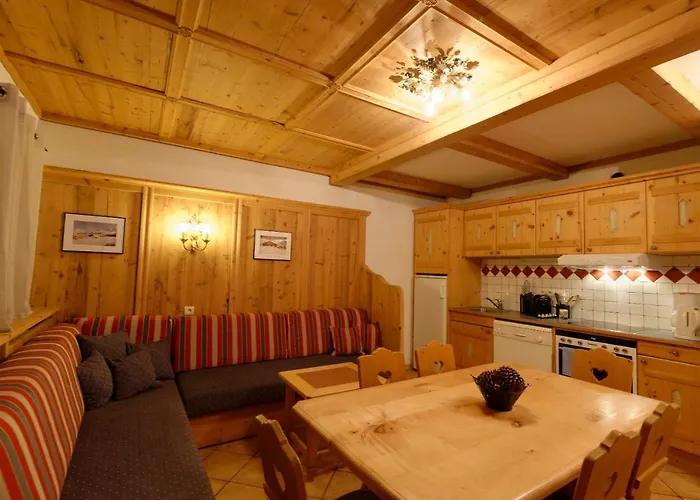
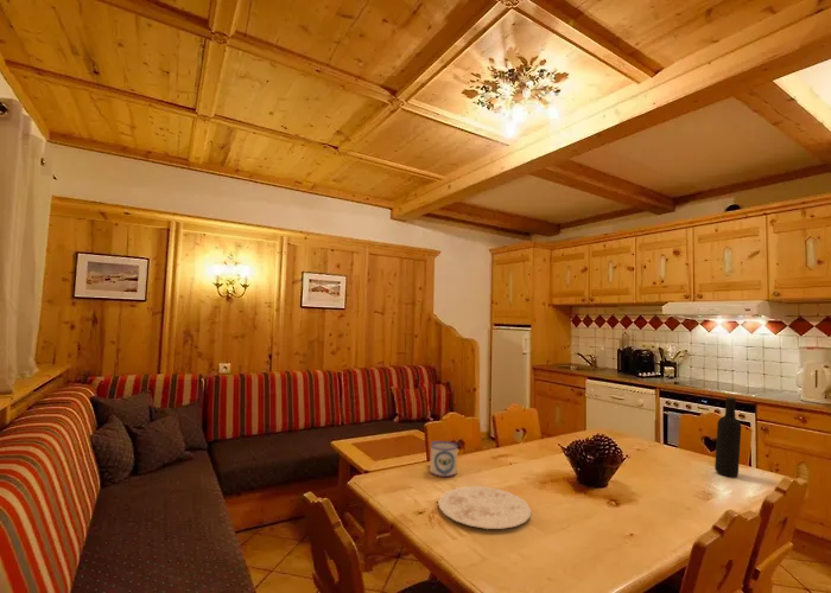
+ wine bottle (728, 434)
+ mug (440, 455)
+ plate (483, 506)
